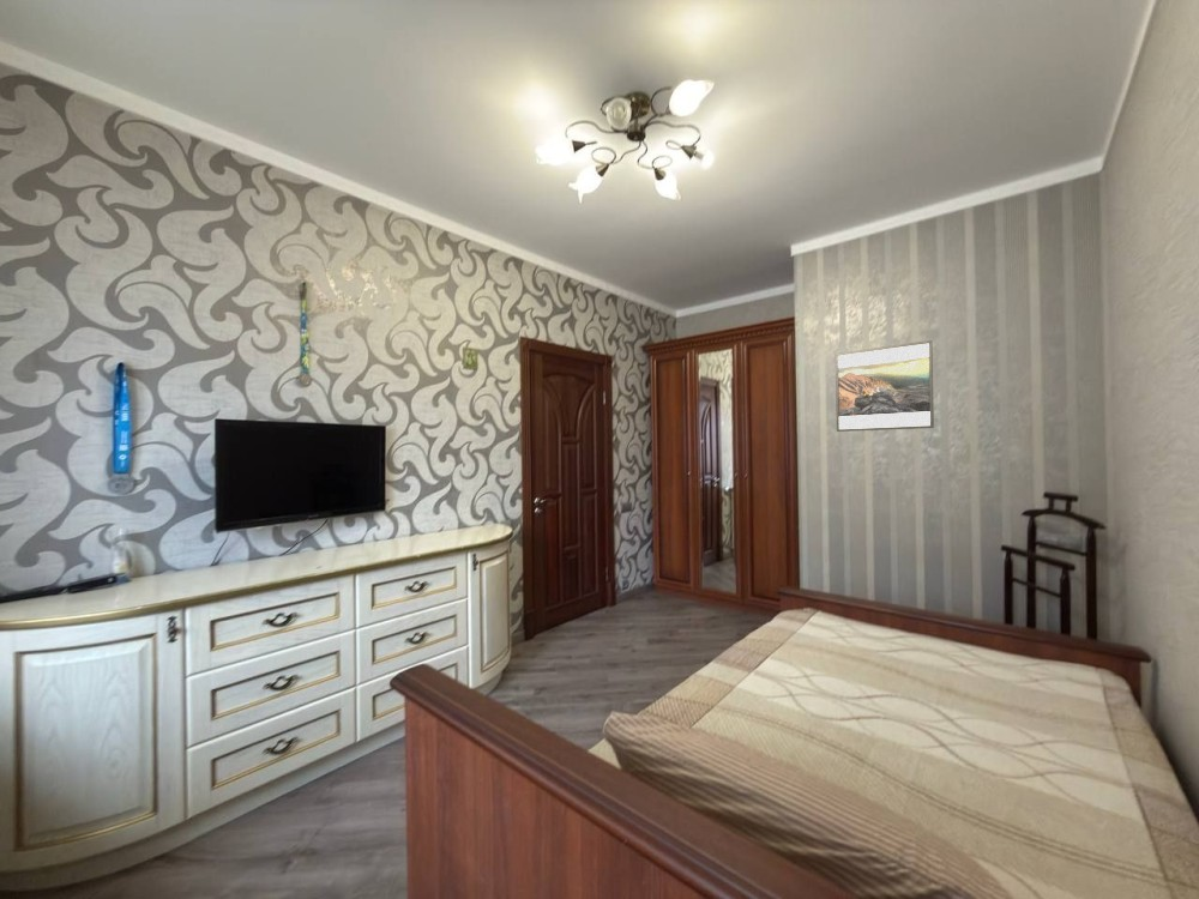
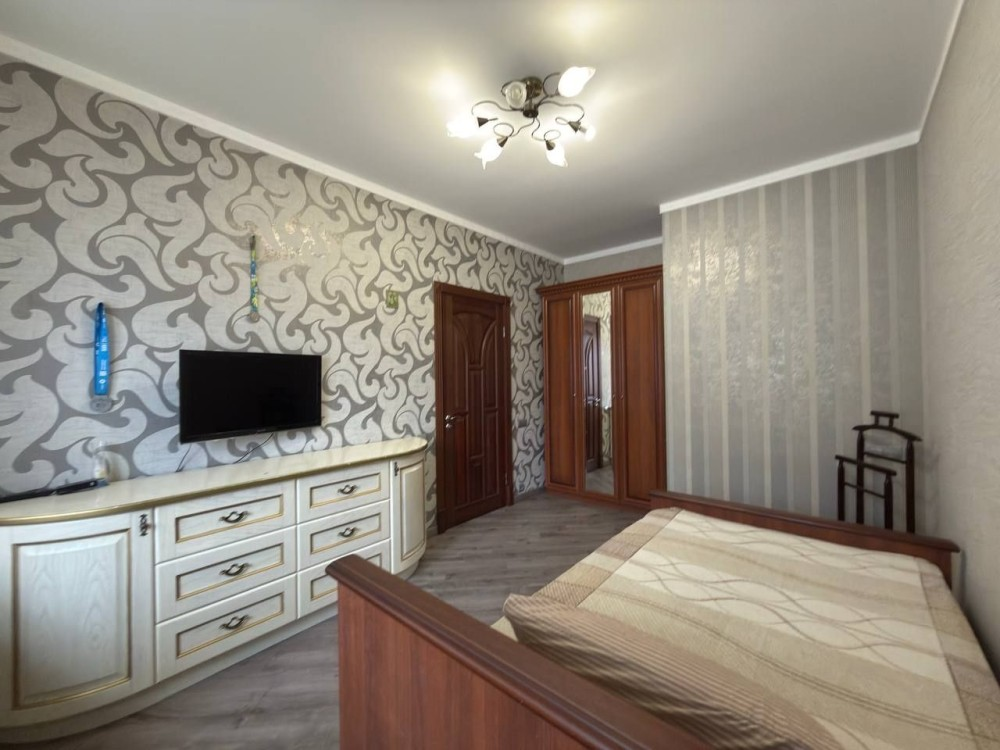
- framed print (881, 388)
